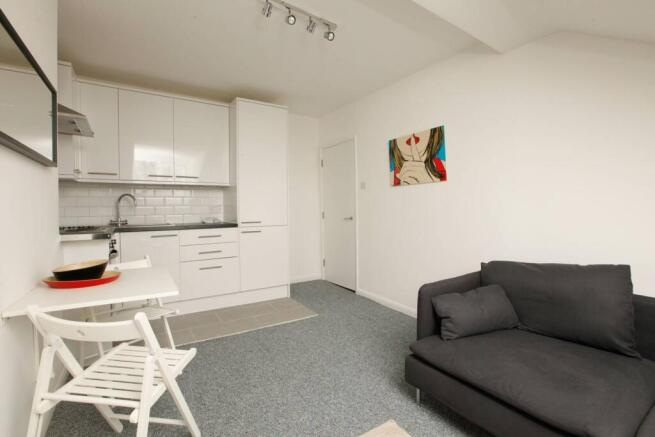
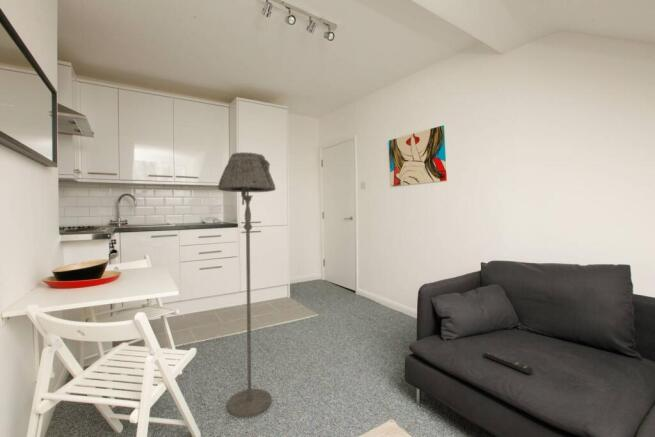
+ remote control (506, 361)
+ floor lamp (248, 279)
